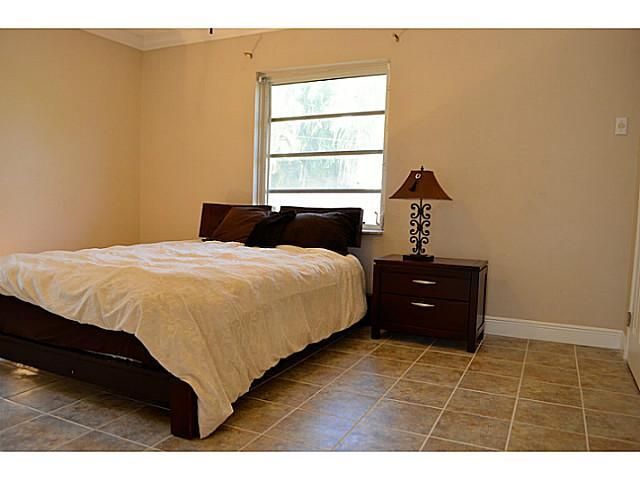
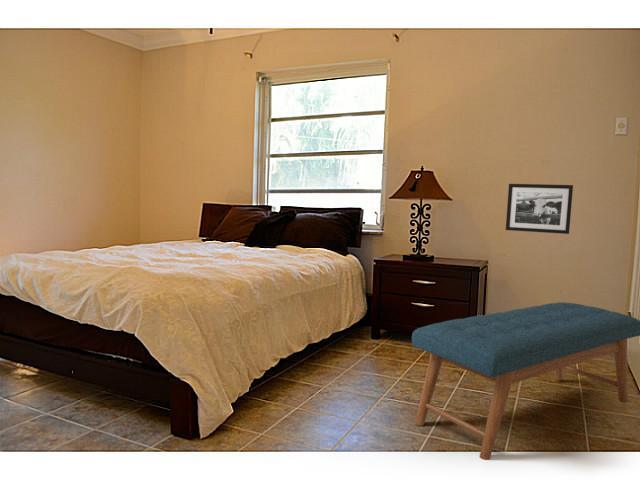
+ bench (532, 365)
+ picture frame (538, 208)
